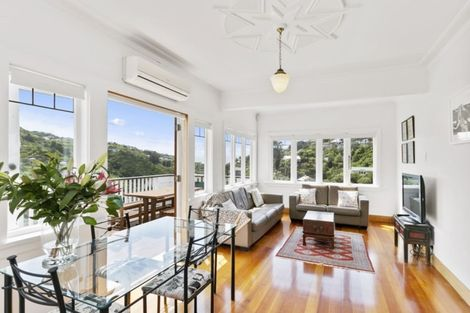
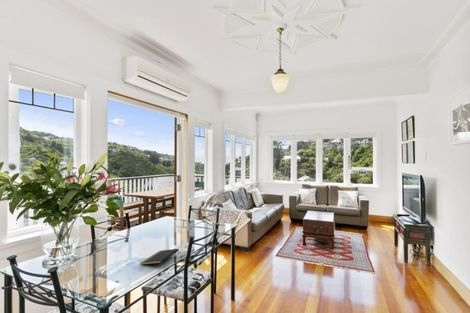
+ notepad (160, 256)
